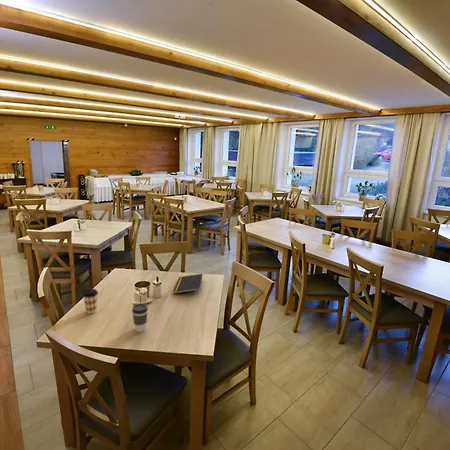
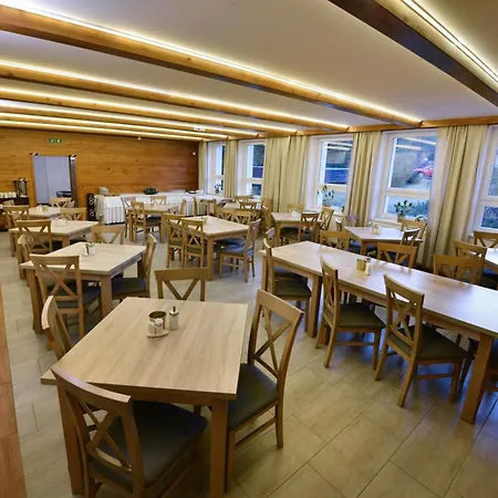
- notepad (188, 283)
- coffee cup (90, 301)
- coffee cup (140, 318)
